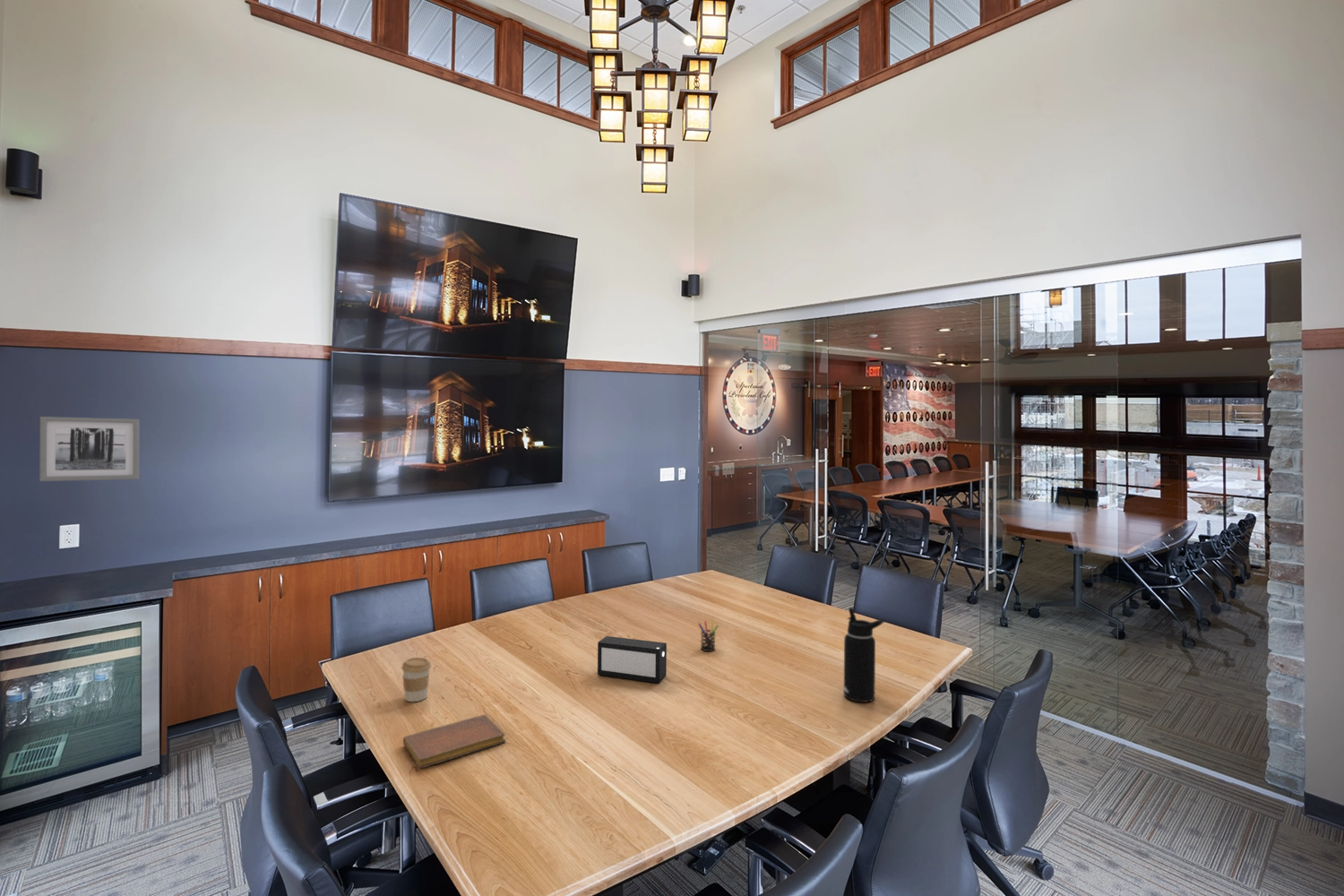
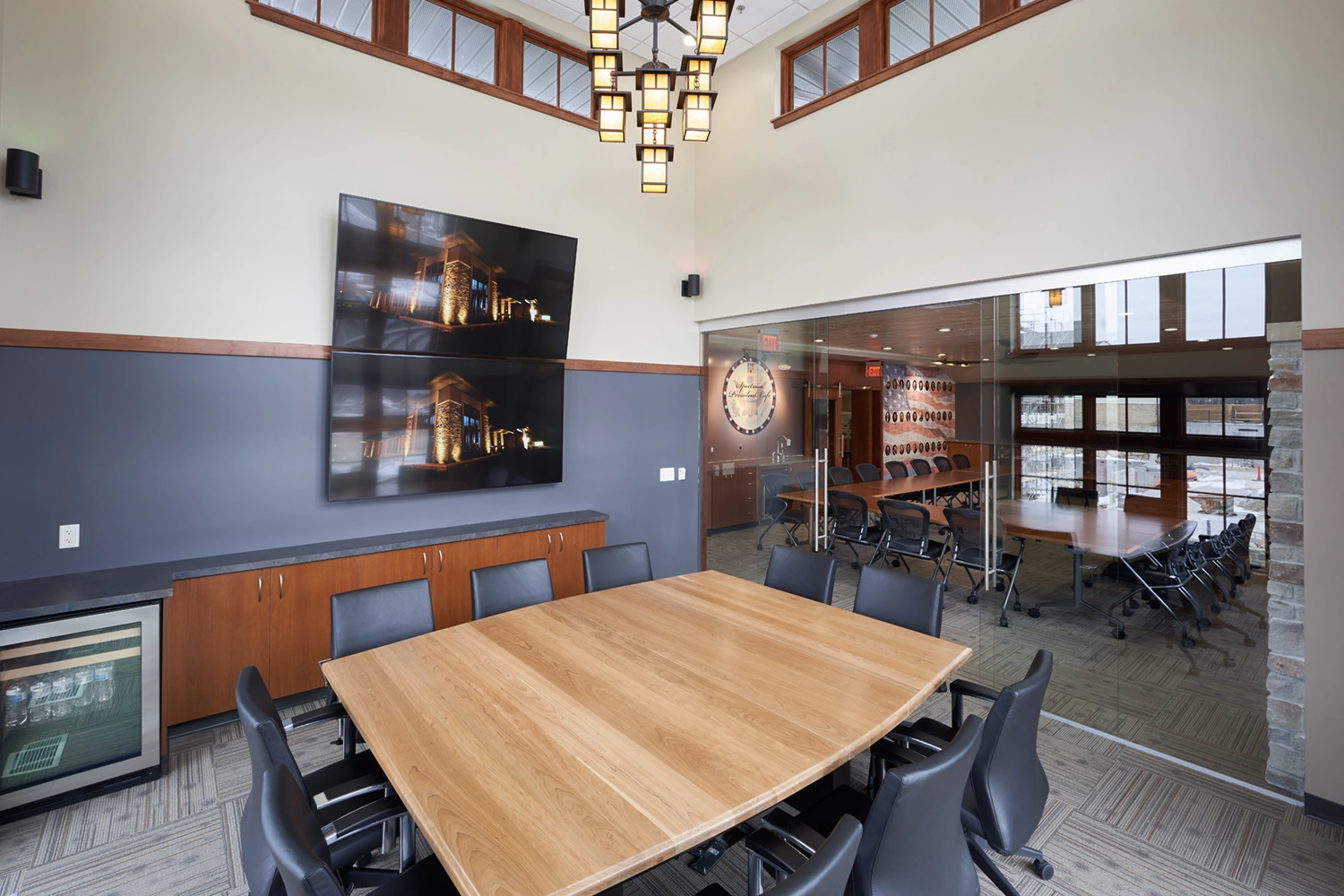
- notebook (454, 738)
- speaker (632, 659)
- coffee cup (416, 678)
- water bottle (864, 653)
- pen holder (709, 634)
- wall art (91, 449)
